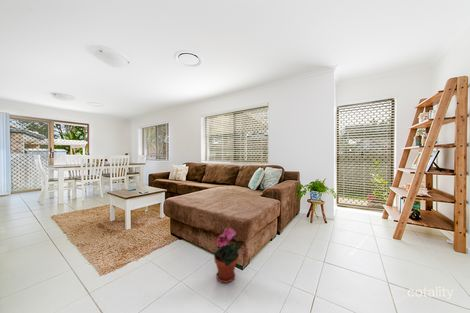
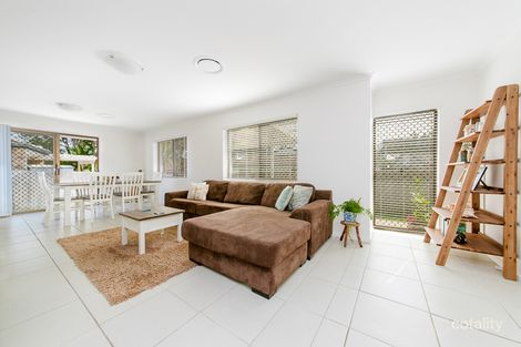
- potted plant (226, 252)
